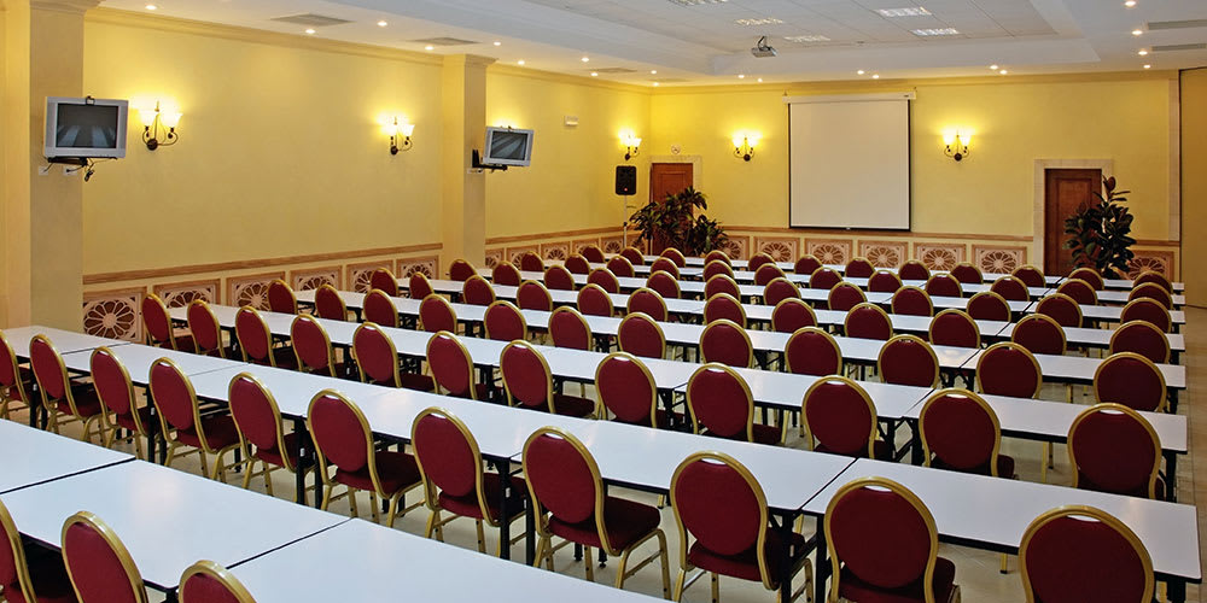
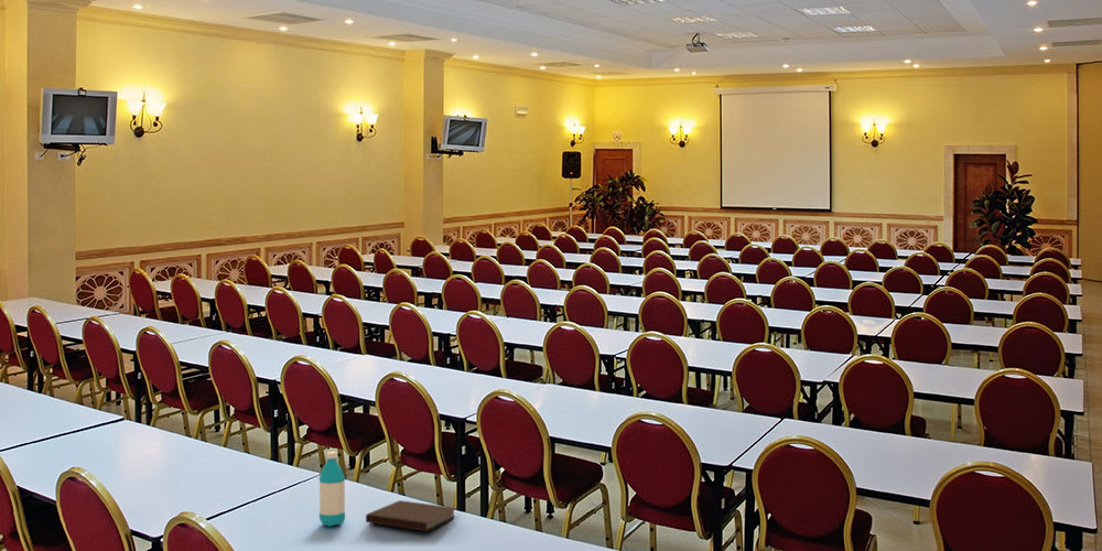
+ notebook (412, 515)
+ water bottle (332, 487)
